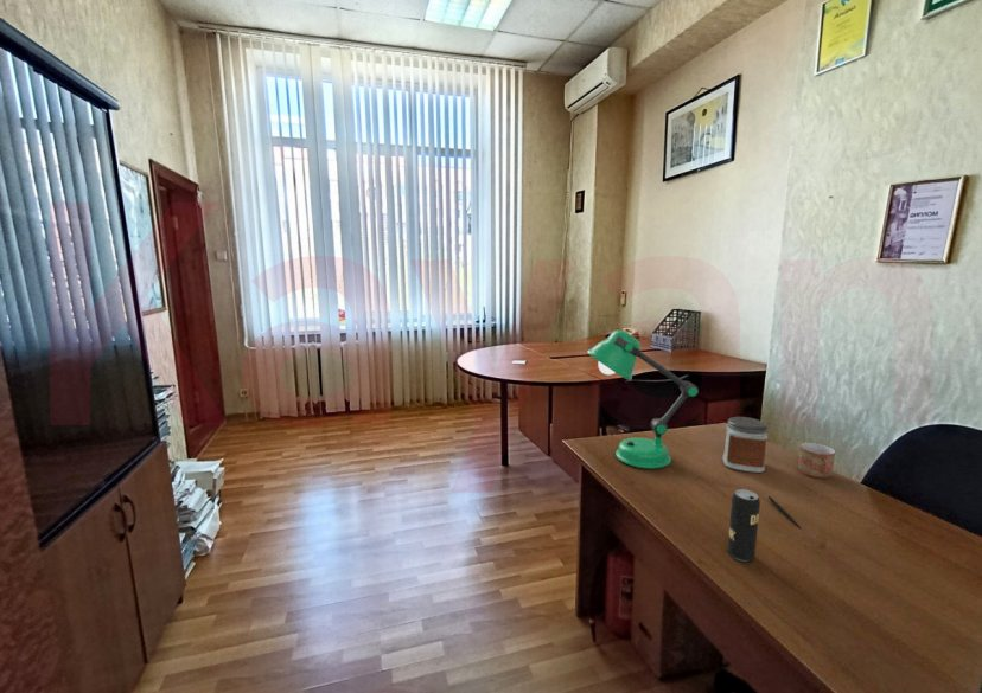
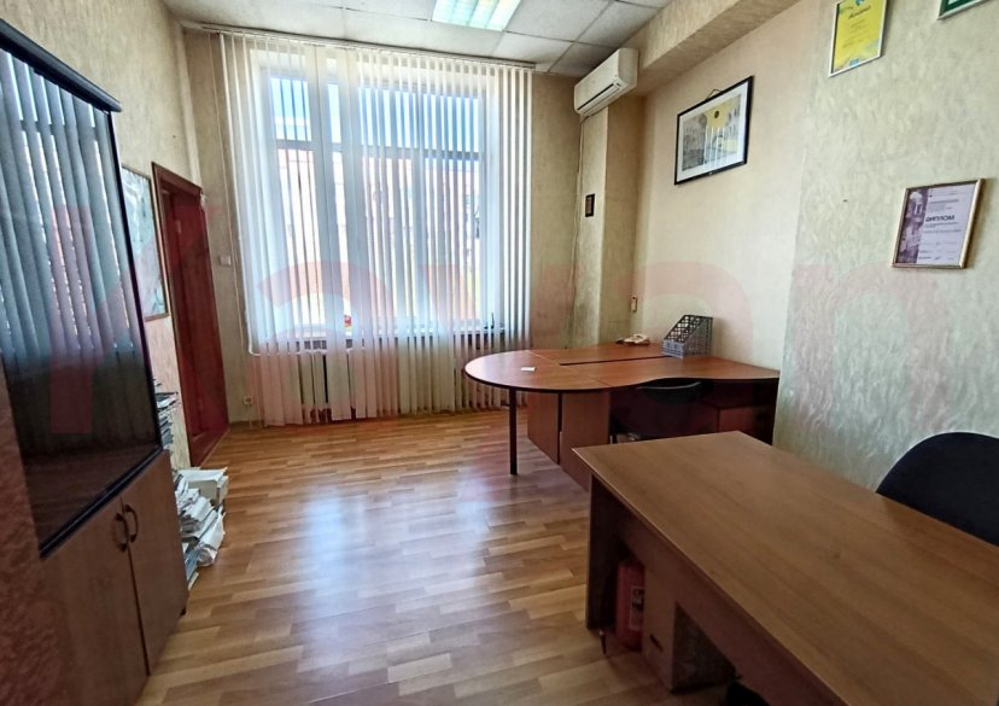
- mug (817, 462)
- beverage can (744, 522)
- pen (783, 511)
- desk lamp (630, 379)
- jar (745, 443)
